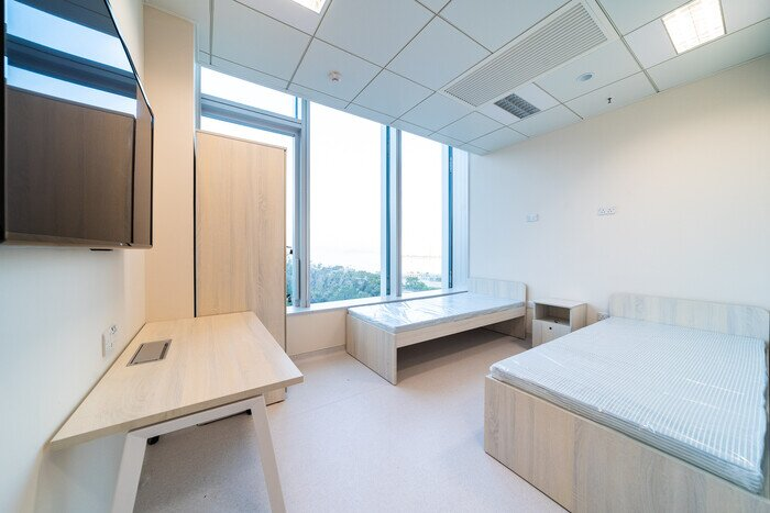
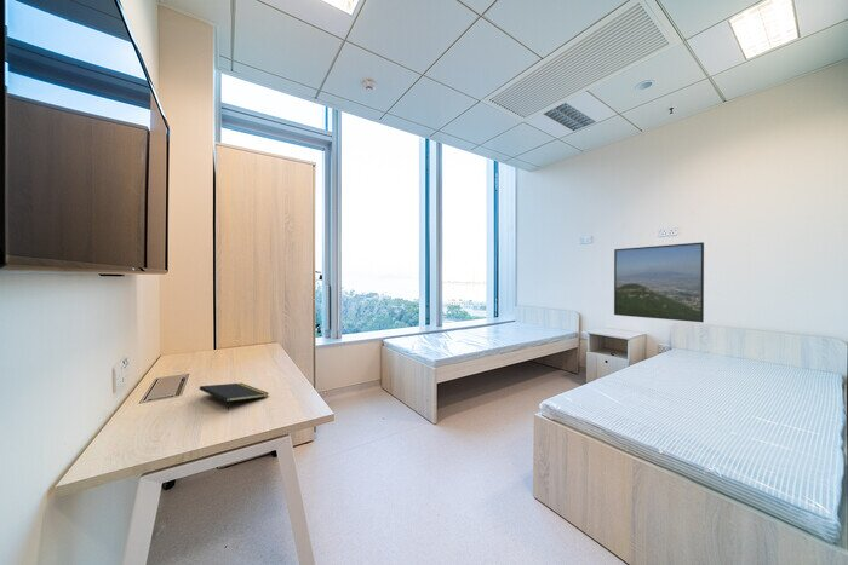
+ notepad (234, 391)
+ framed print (654, 282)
